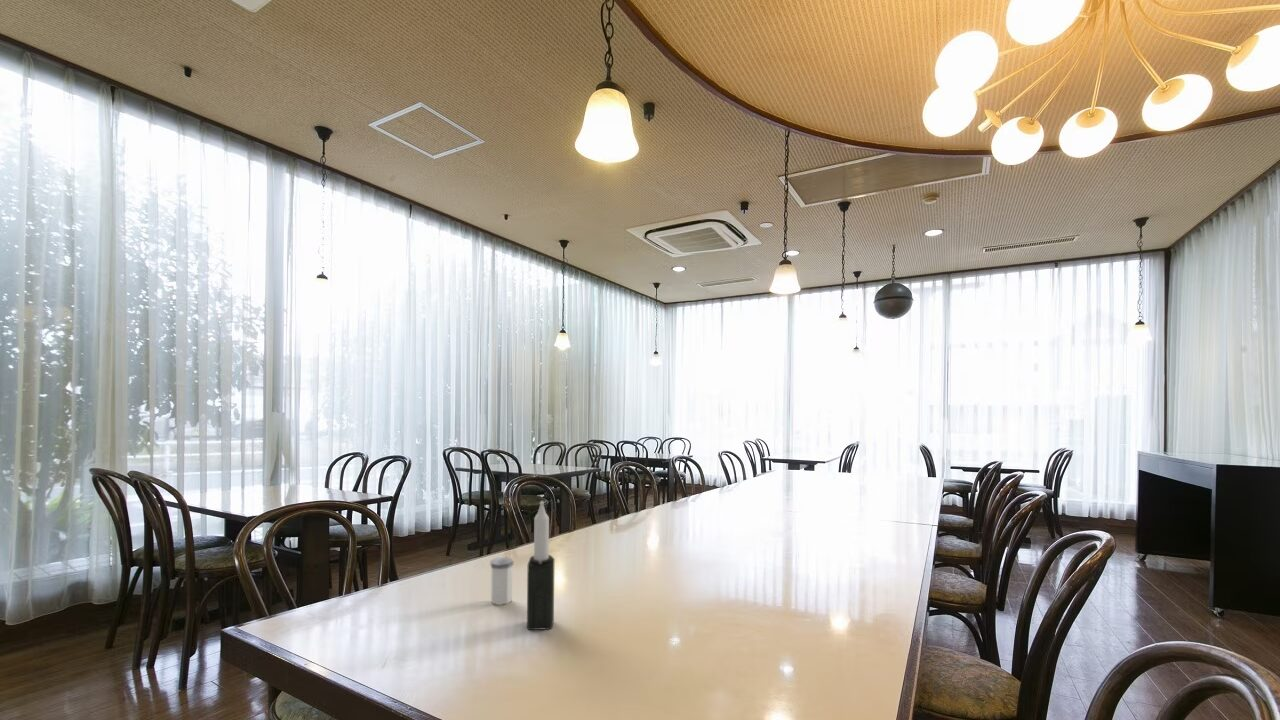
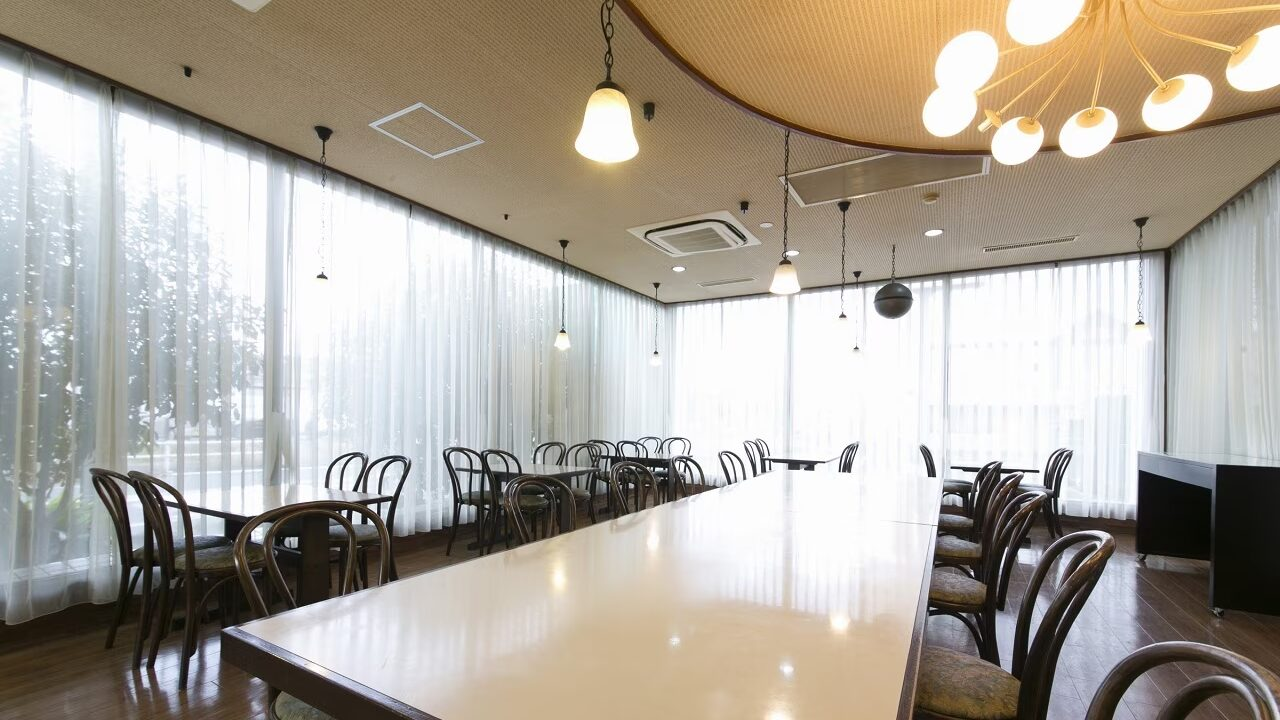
- candle (541, 562)
- salt shaker (501, 580)
